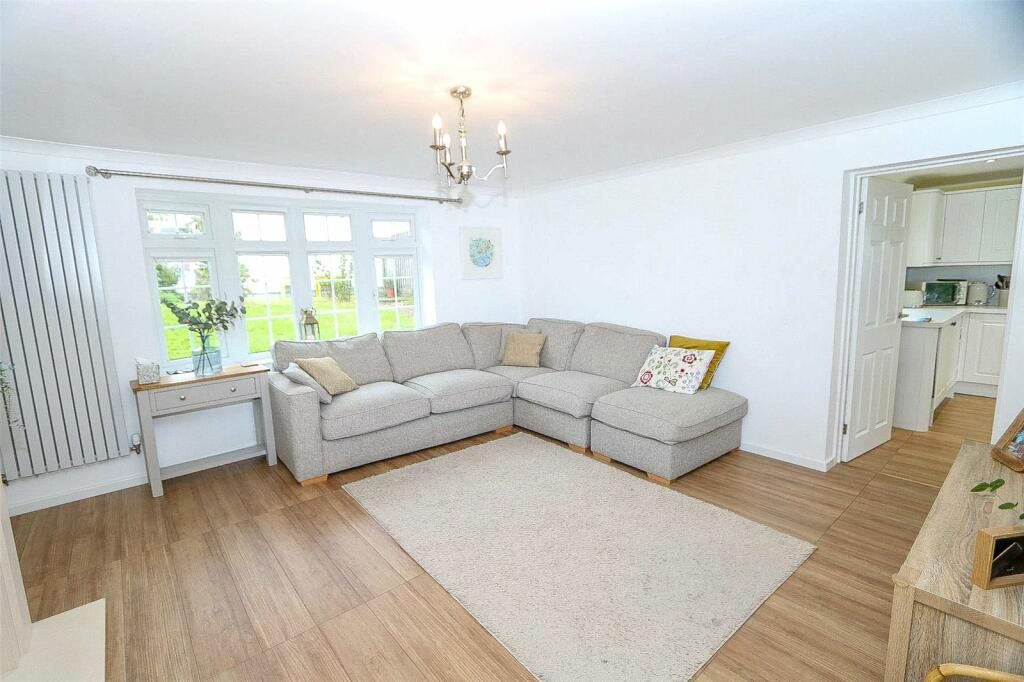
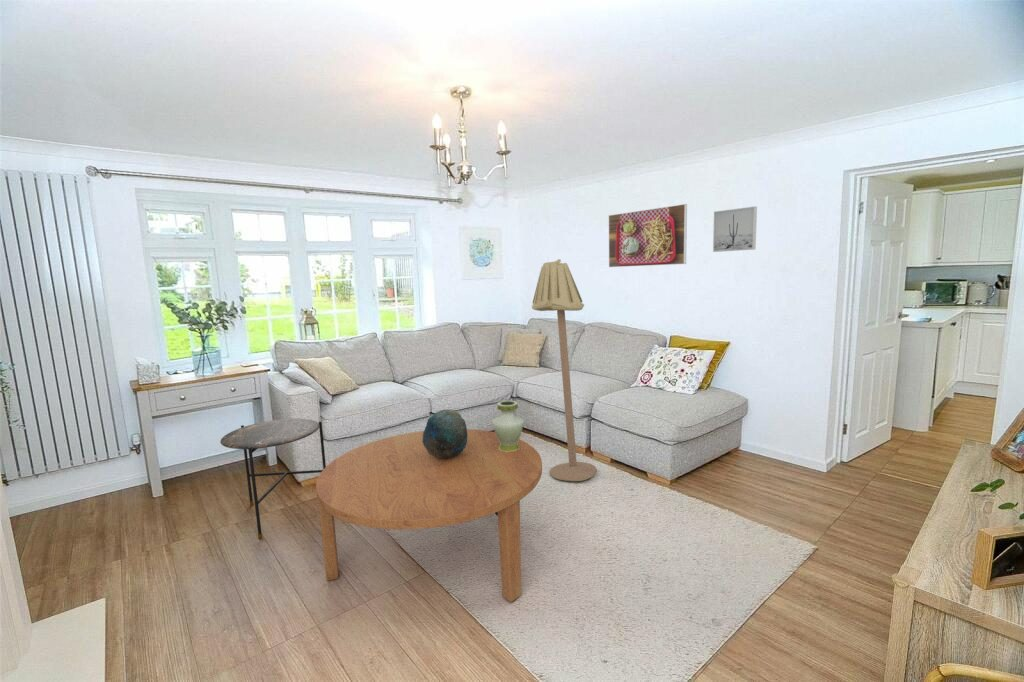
+ side table (275, 473)
+ wall art (734, 230)
+ floor lamp (562, 367)
+ decorative bowl (444, 433)
+ vase (508, 425)
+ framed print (644, 238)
+ coffee table (435, 509)
